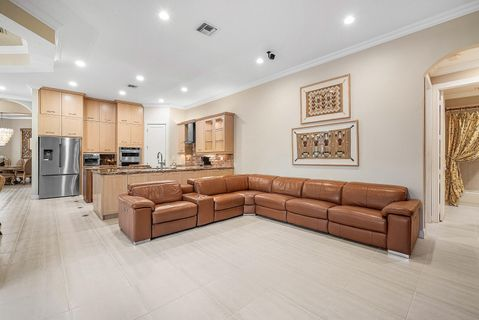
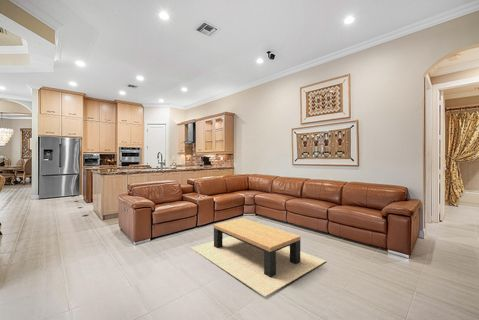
+ coffee table (253, 242)
